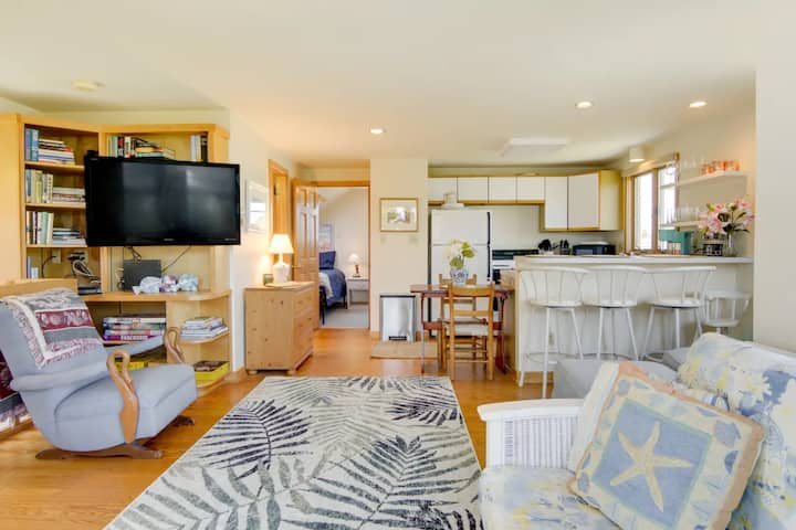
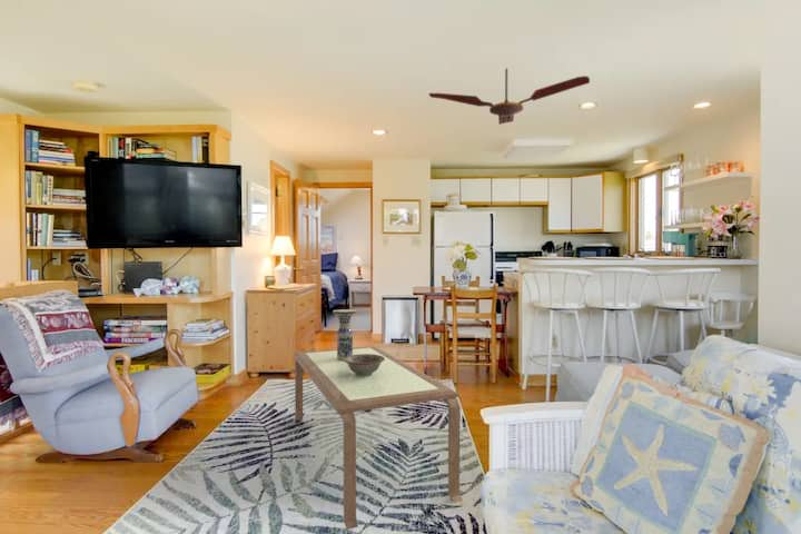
+ decorative bowl (364, 365)
+ coffee table (362, 409)
+ ceiling fan (505, 98)
+ vase (344, 334)
